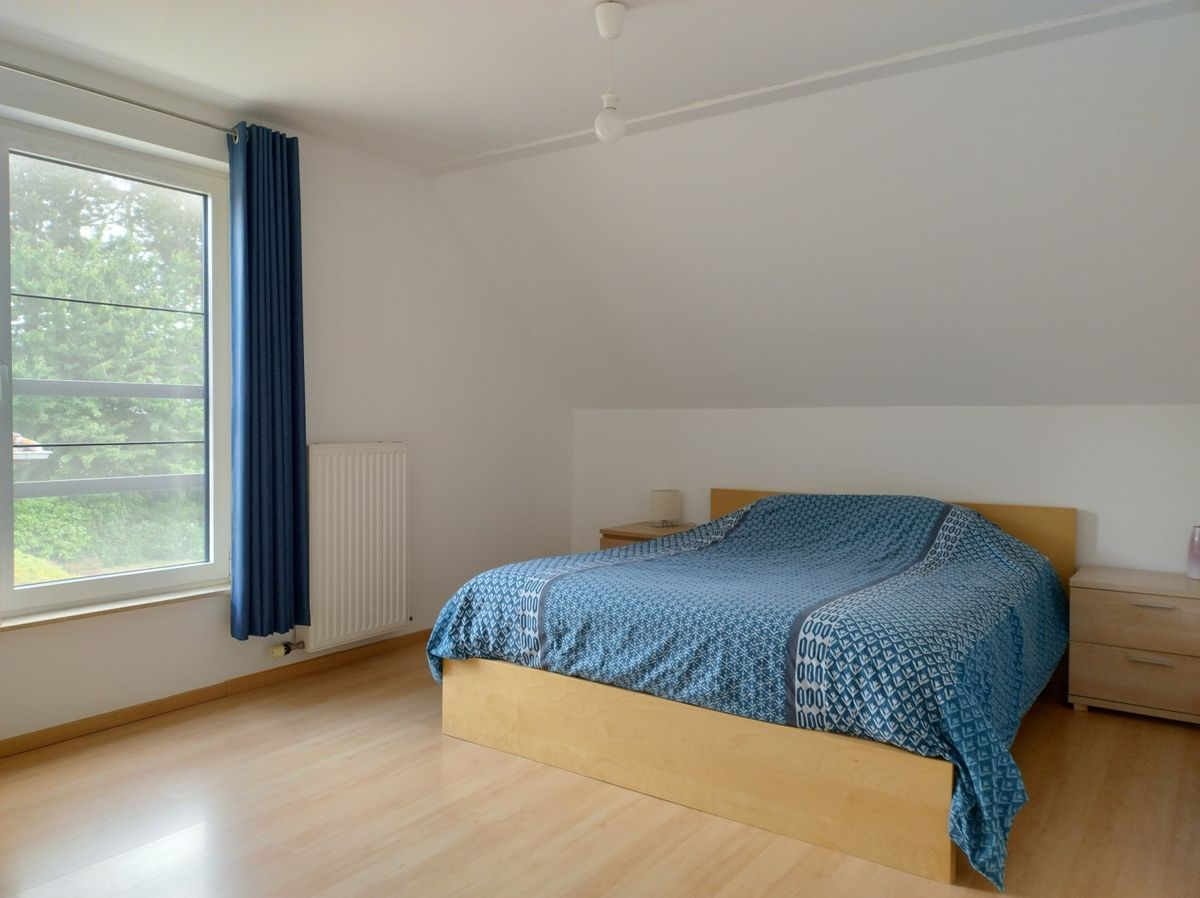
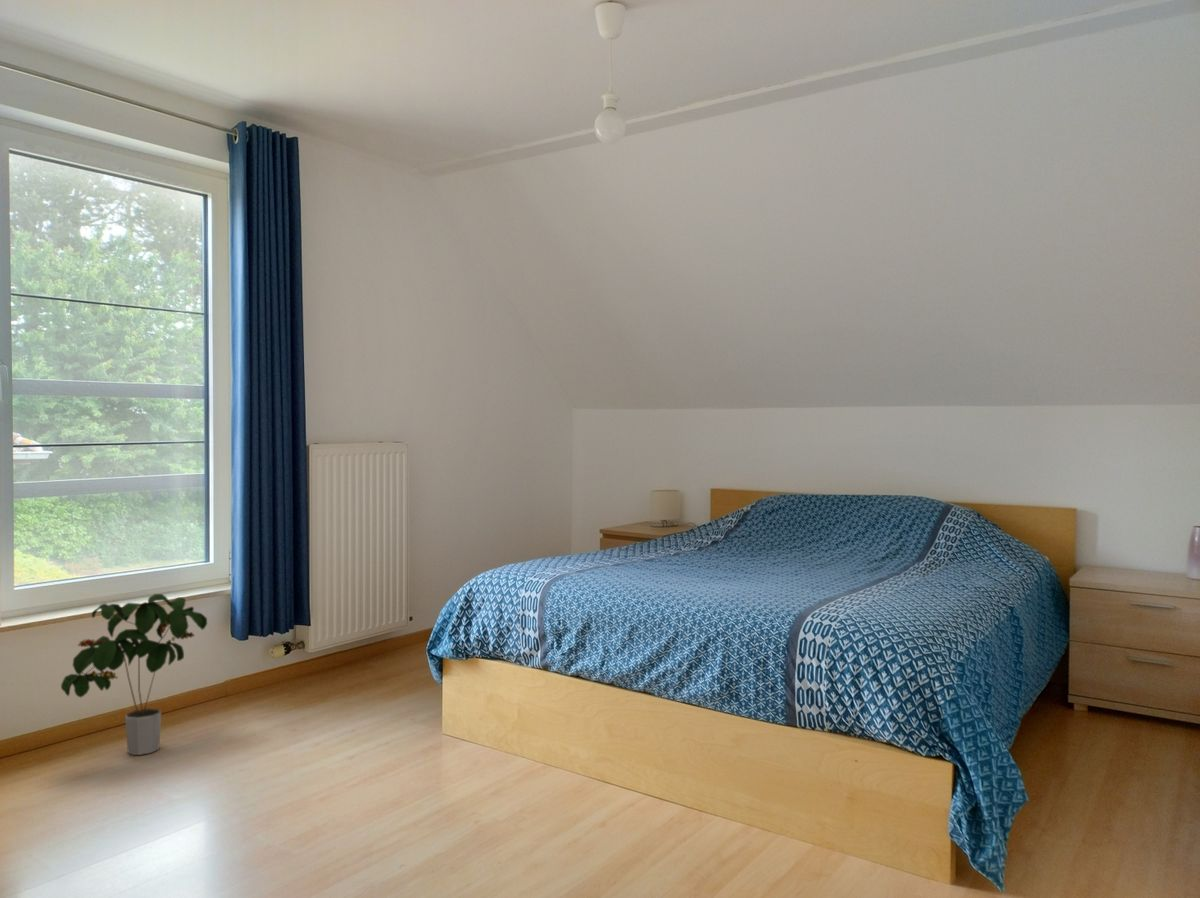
+ potted plant (138, 673)
